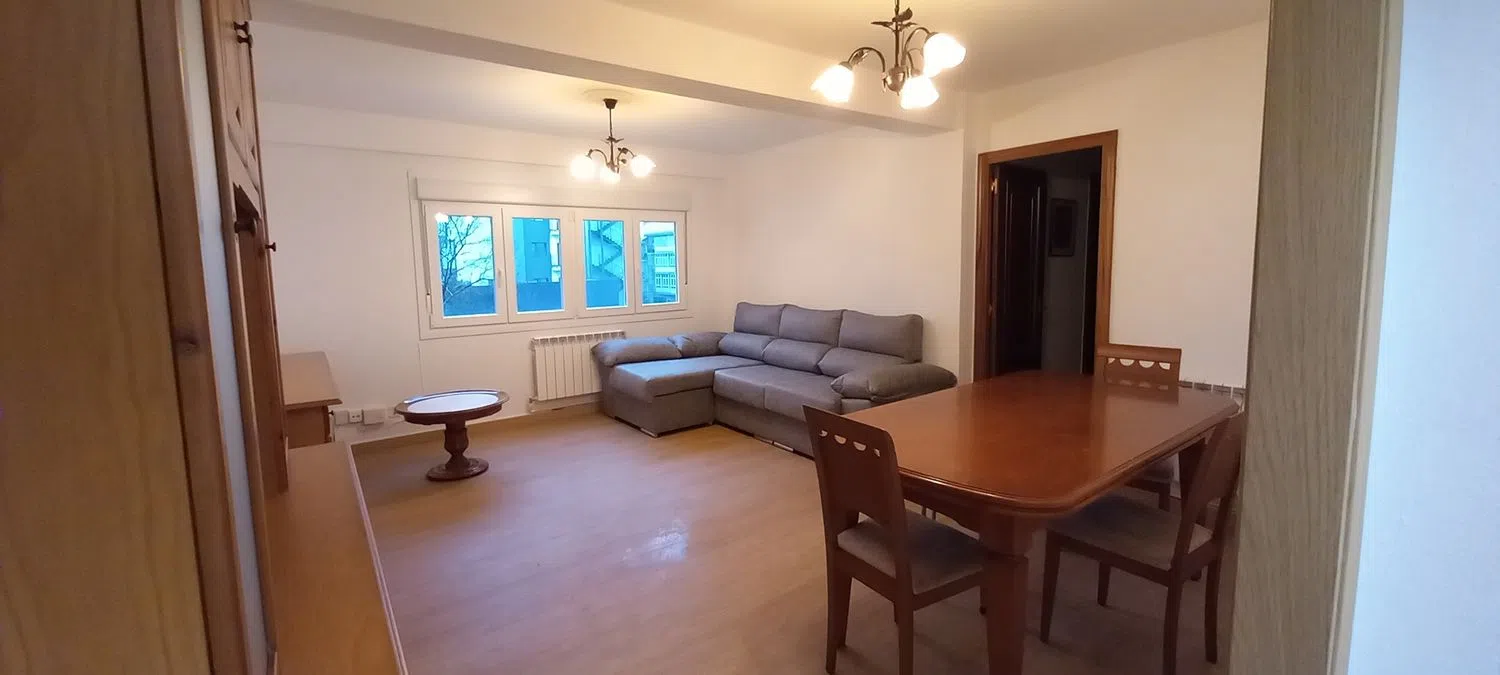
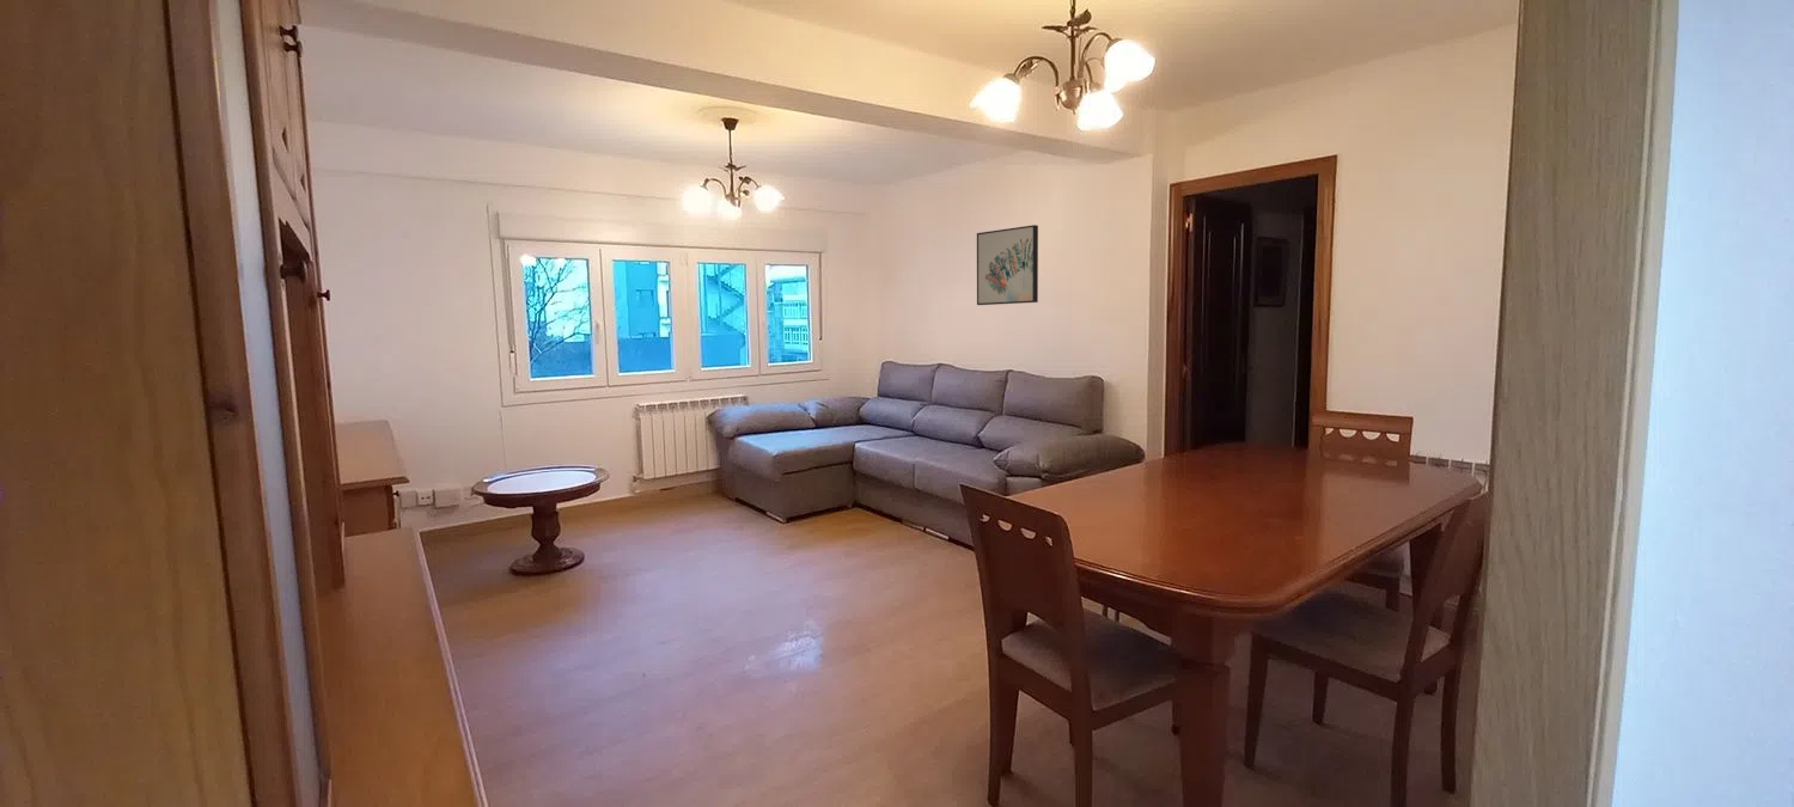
+ wall art (1006, 267)
